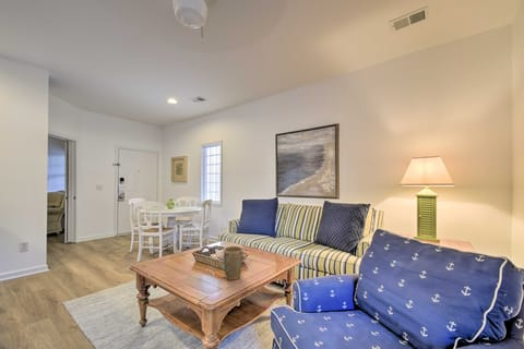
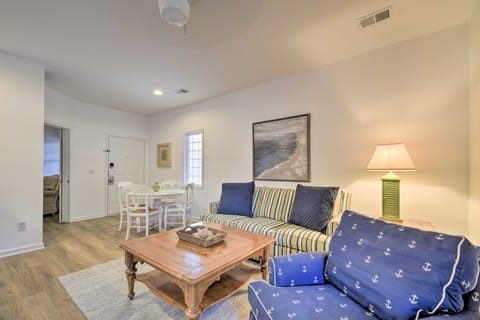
- plant pot (233, 263)
